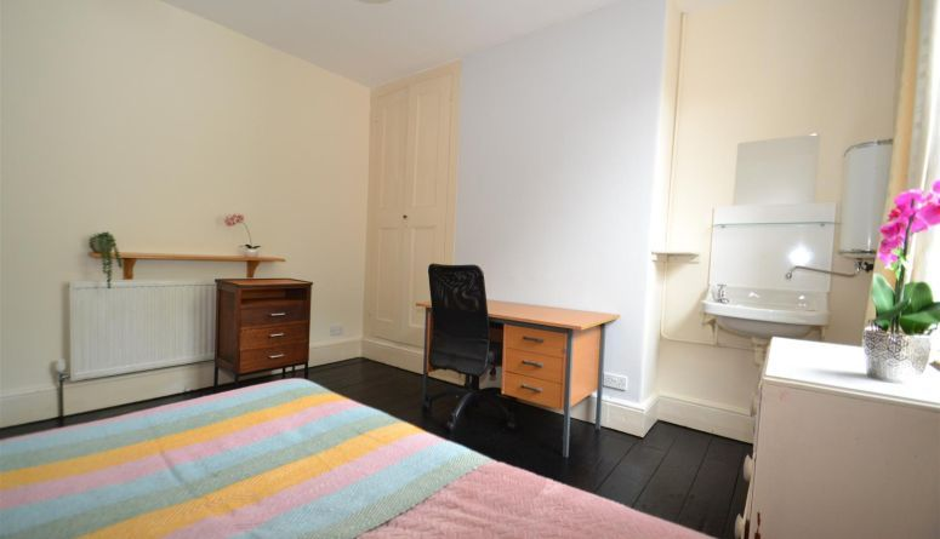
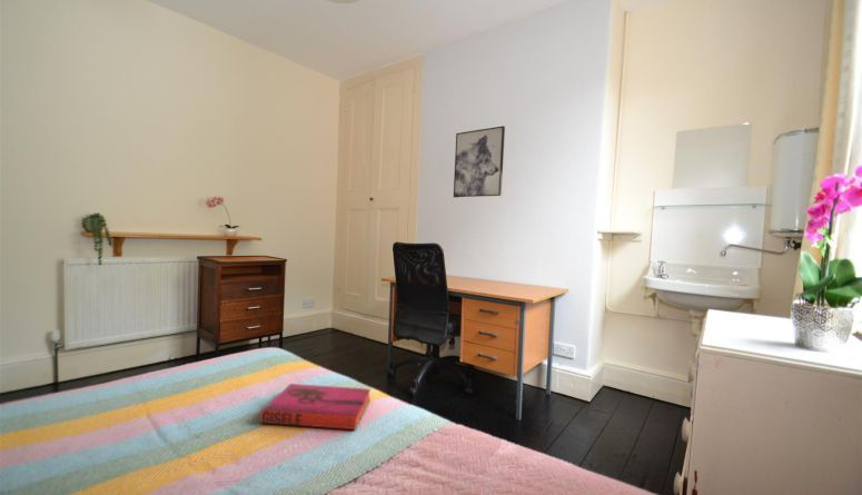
+ hardback book (319, 404)
+ wall art (477, 164)
